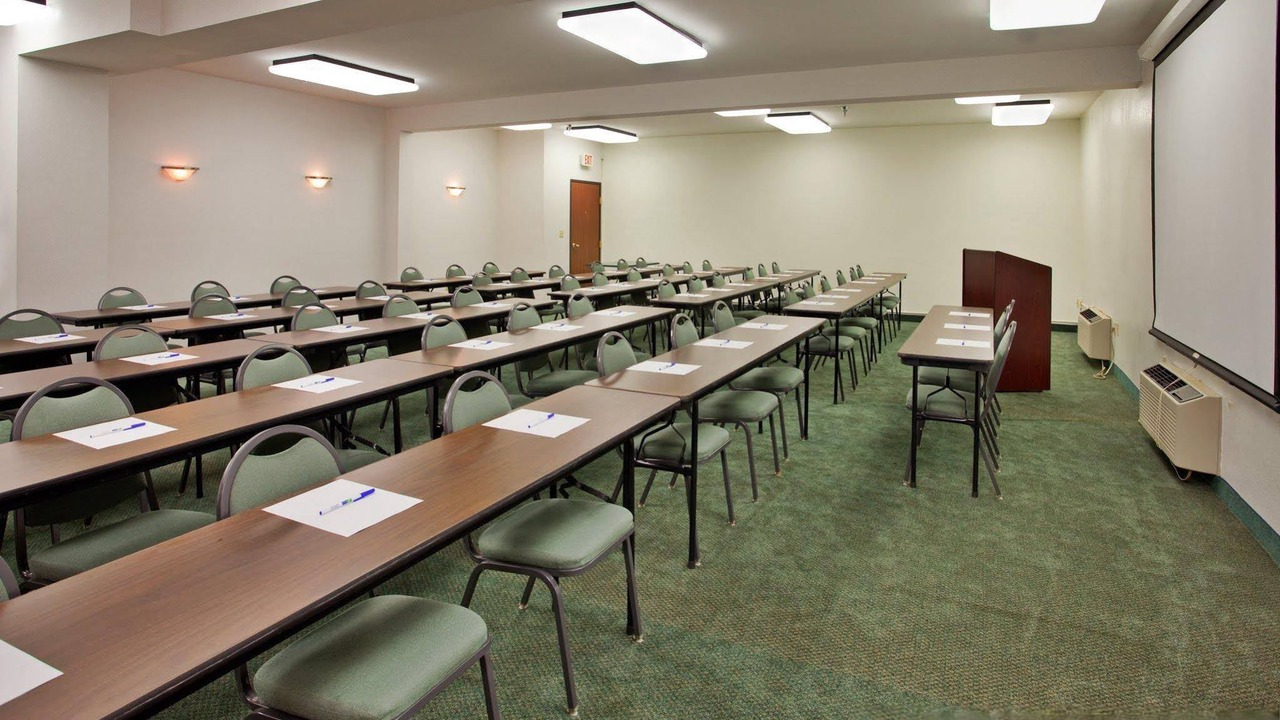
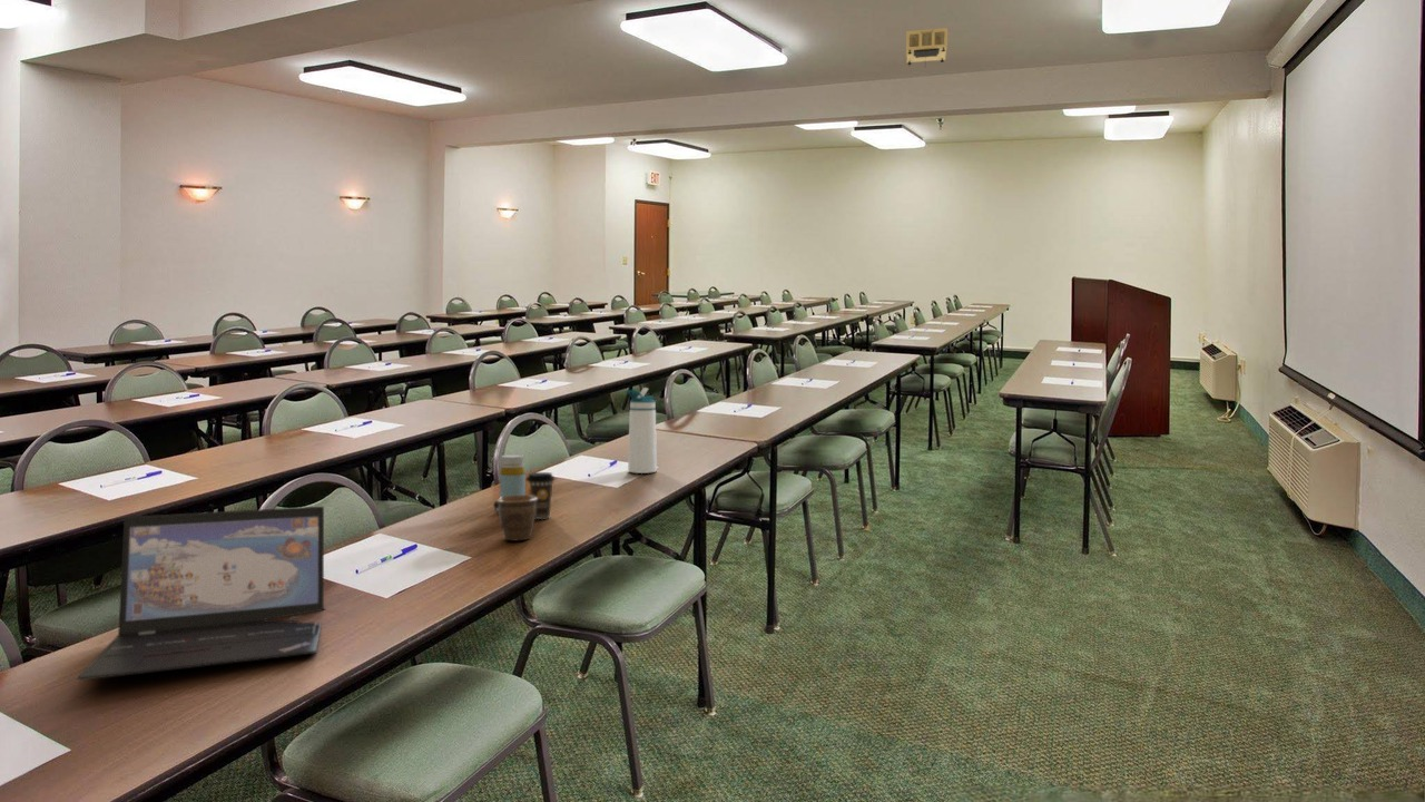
+ water bottle (640, 429)
+ bottle (512, 481)
+ projector (926, 49)
+ mug (514, 517)
+ coffee cup (540, 495)
+ laptop (216, 584)
